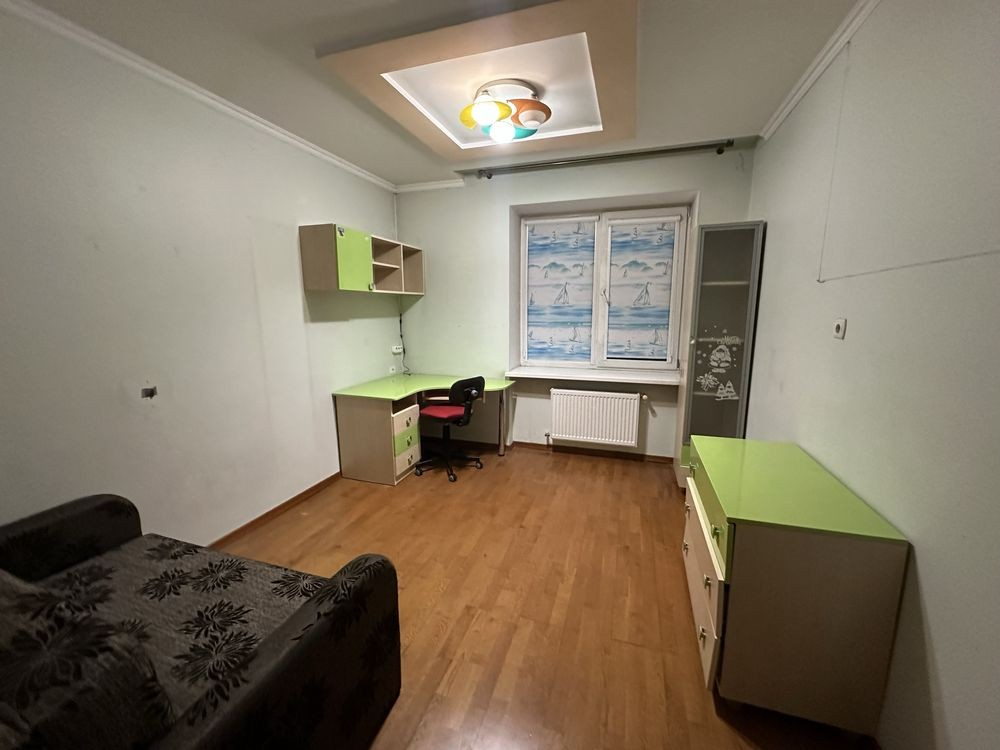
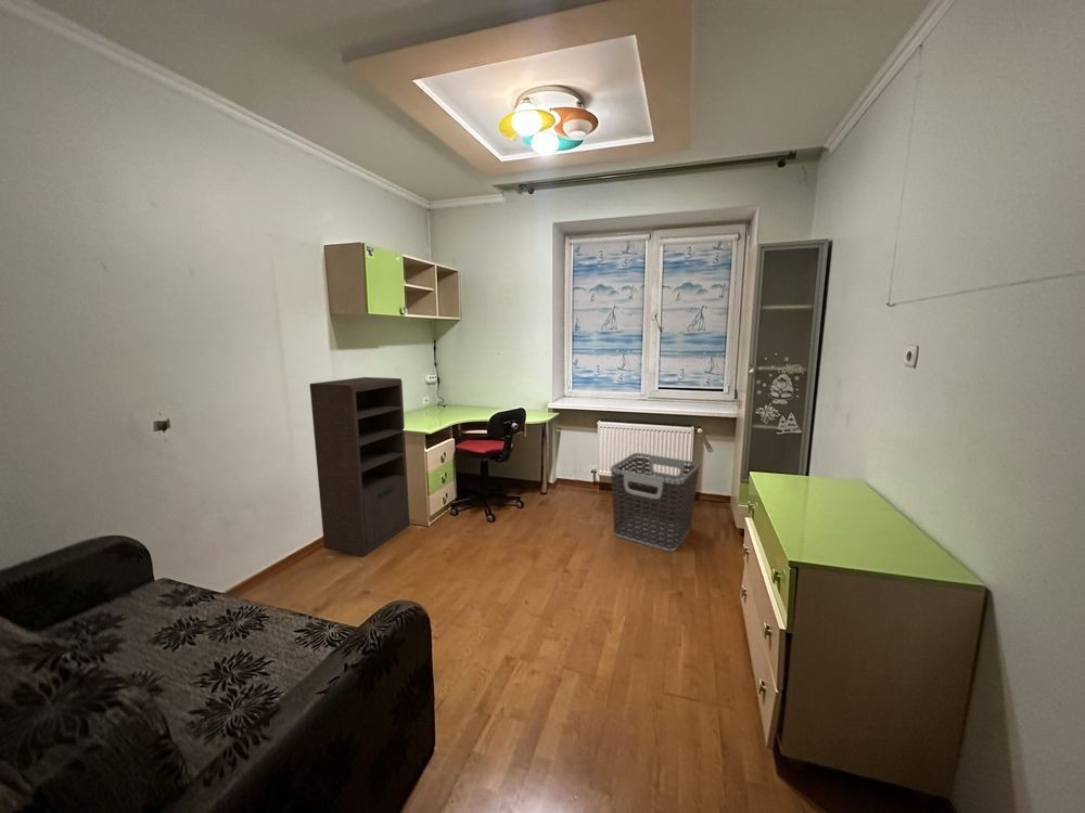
+ clothes hamper (653, 498)
+ shelving unit (365, 461)
